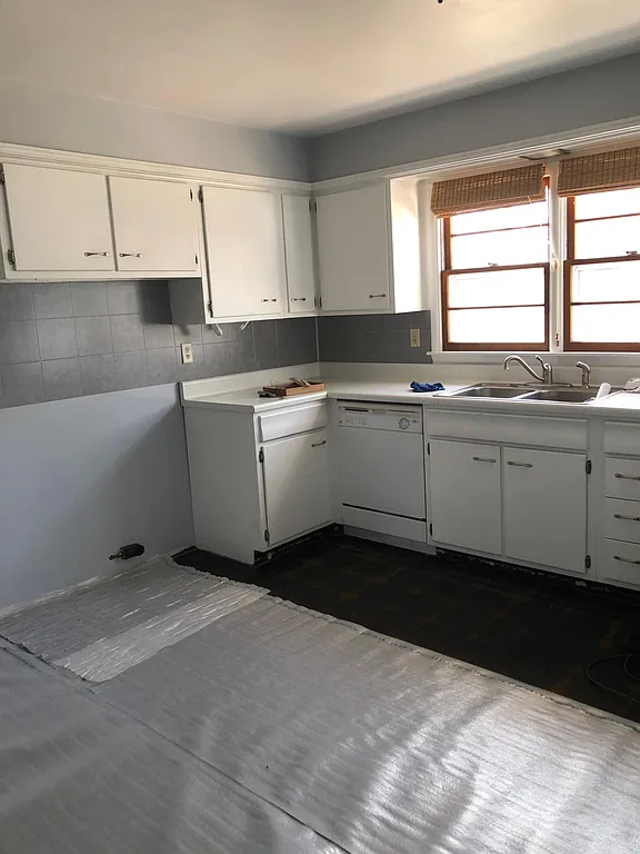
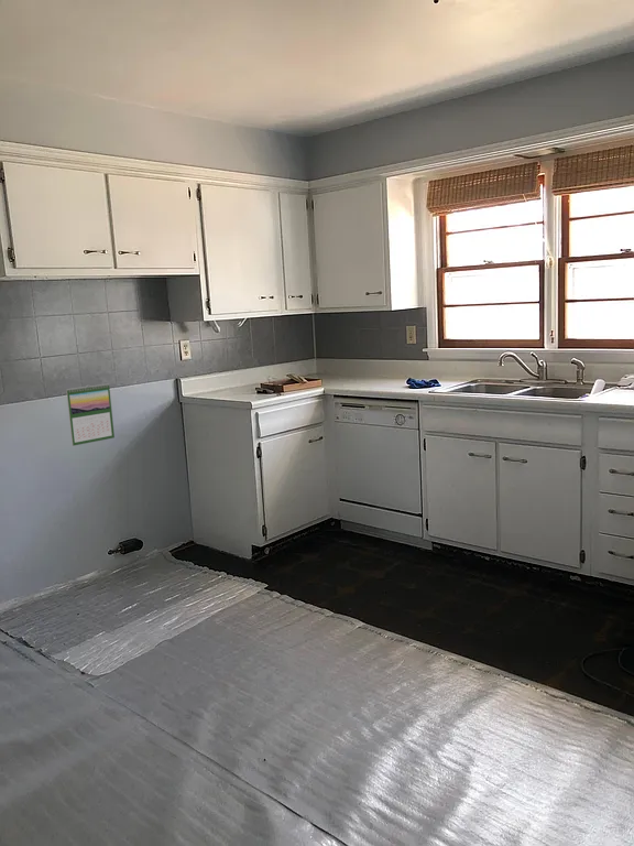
+ calendar (90, 413)
